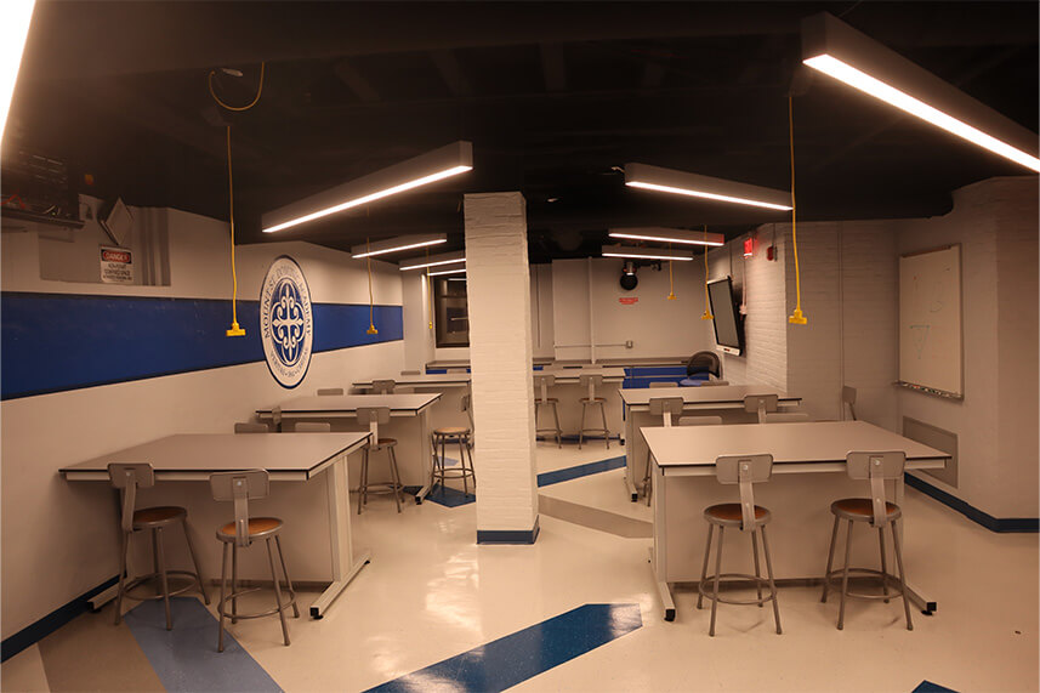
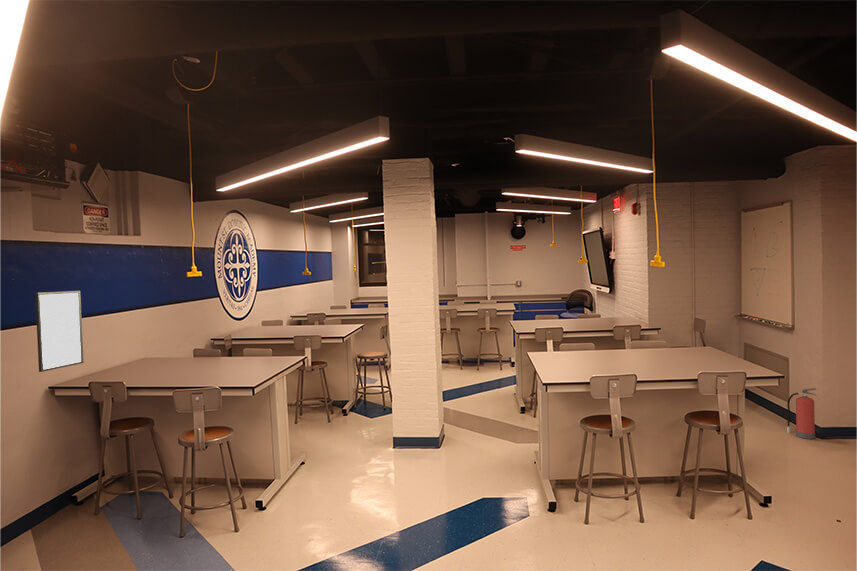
+ fire extinguisher (801, 411)
+ writing board (60, 329)
